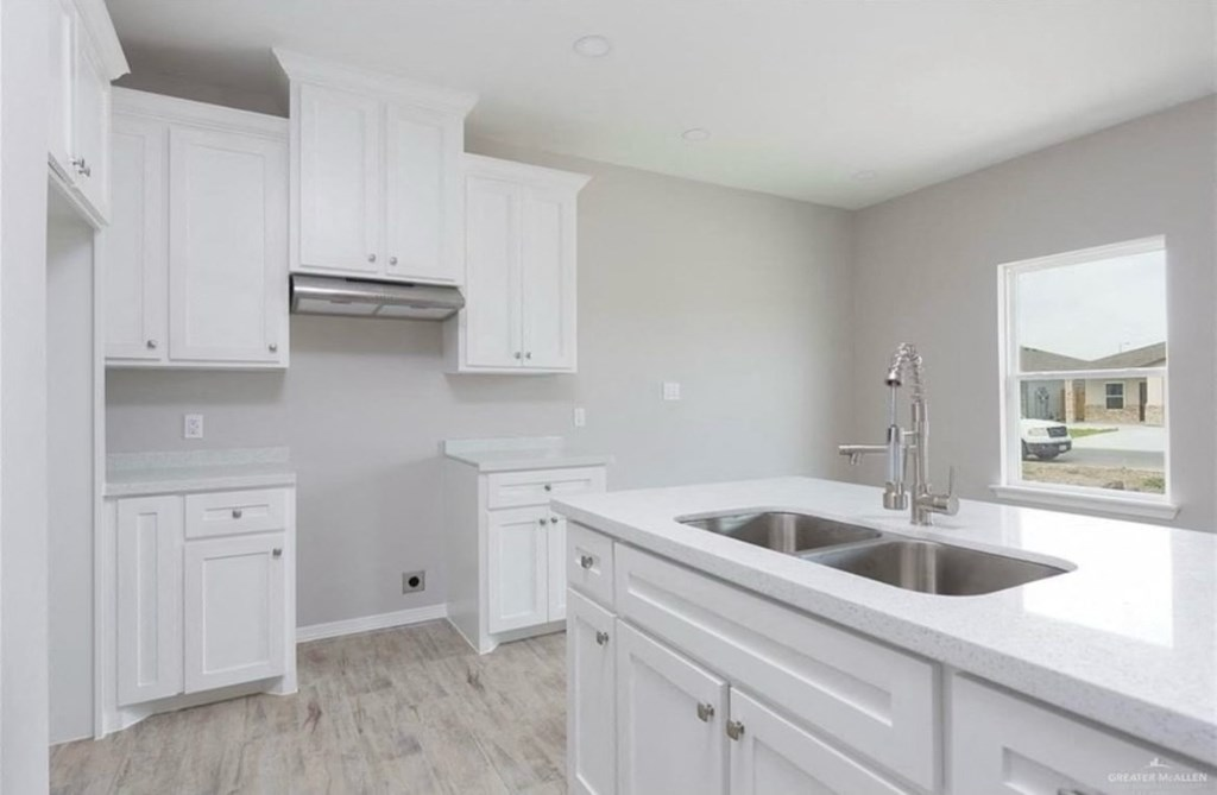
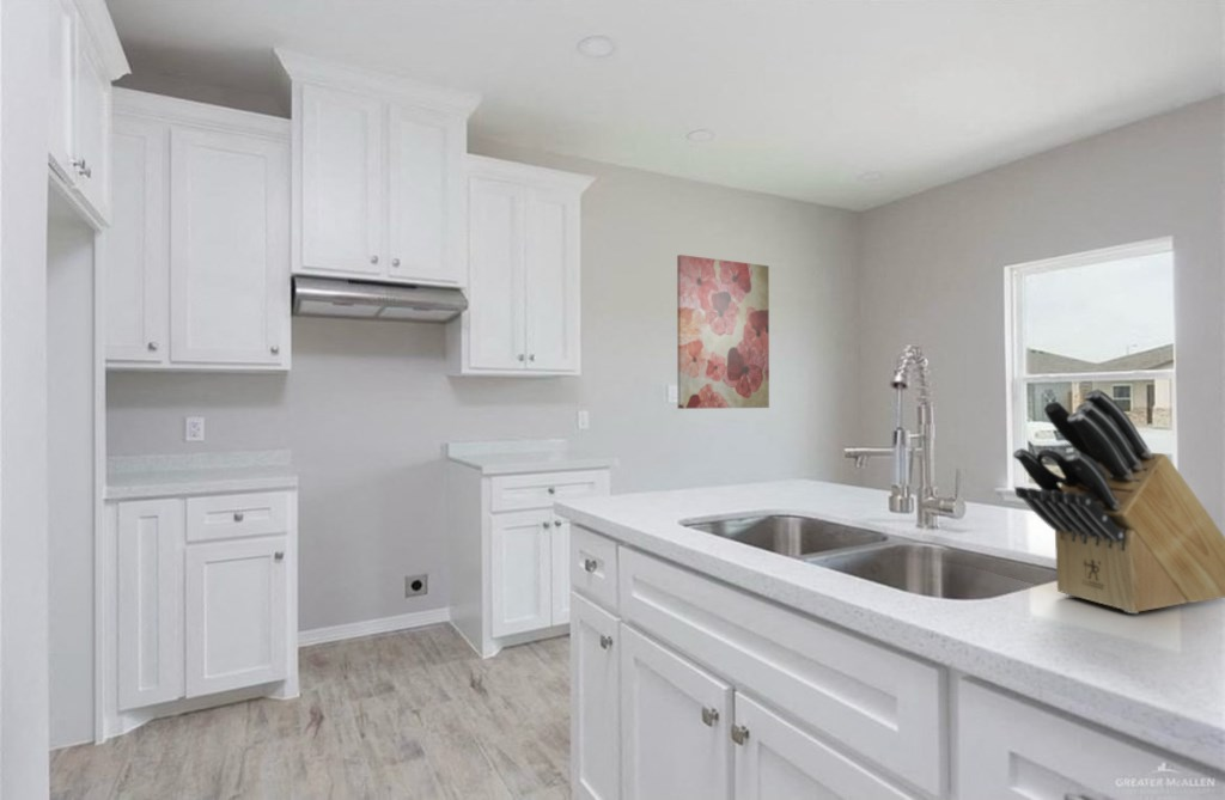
+ knife block (1130, 494)
+ wall art (724, 334)
